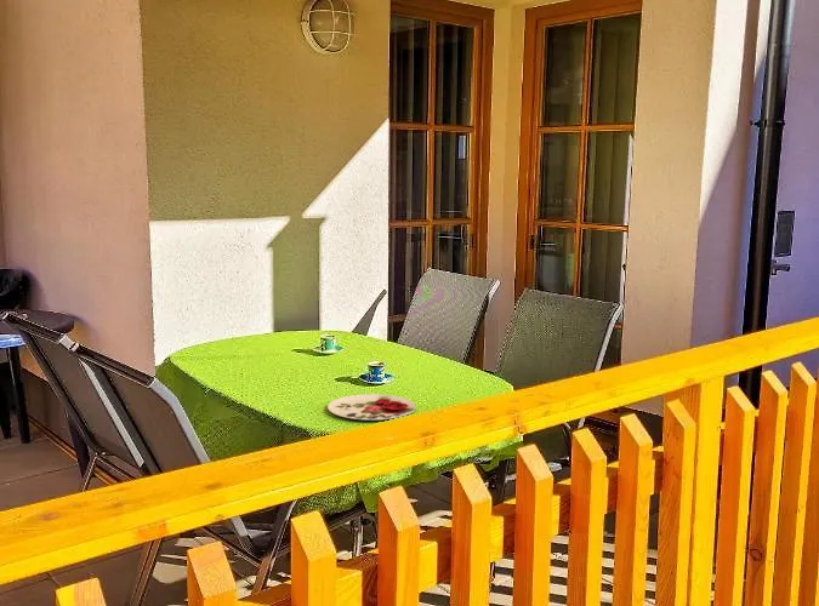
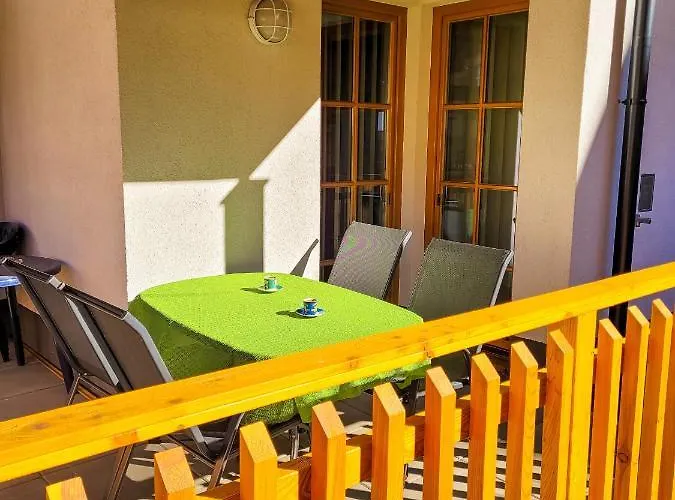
- plate (371, 405)
